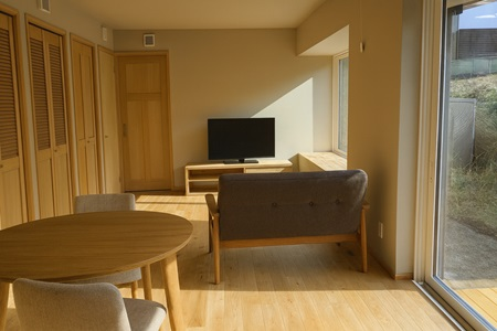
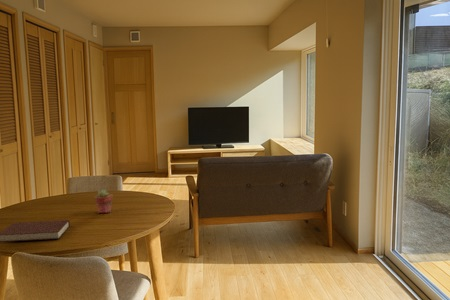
+ potted succulent (103, 200)
+ notebook (35, 230)
